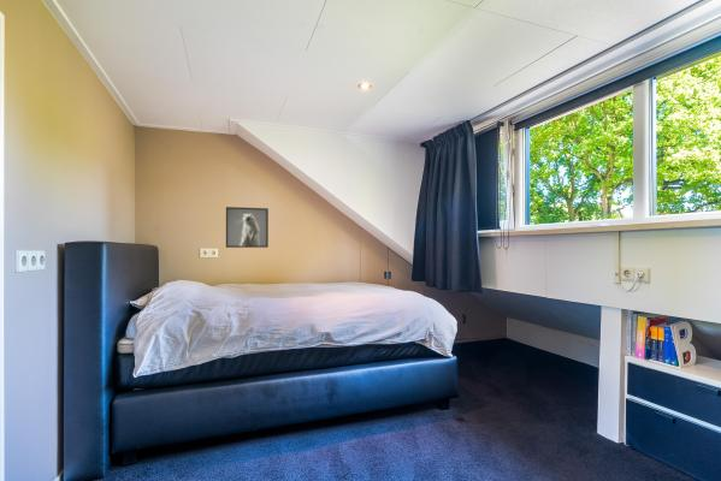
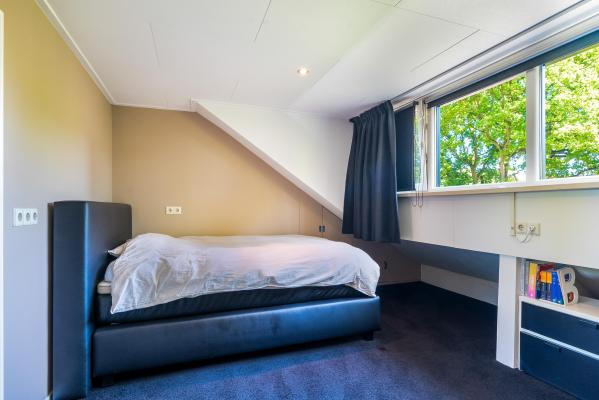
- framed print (247, 227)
